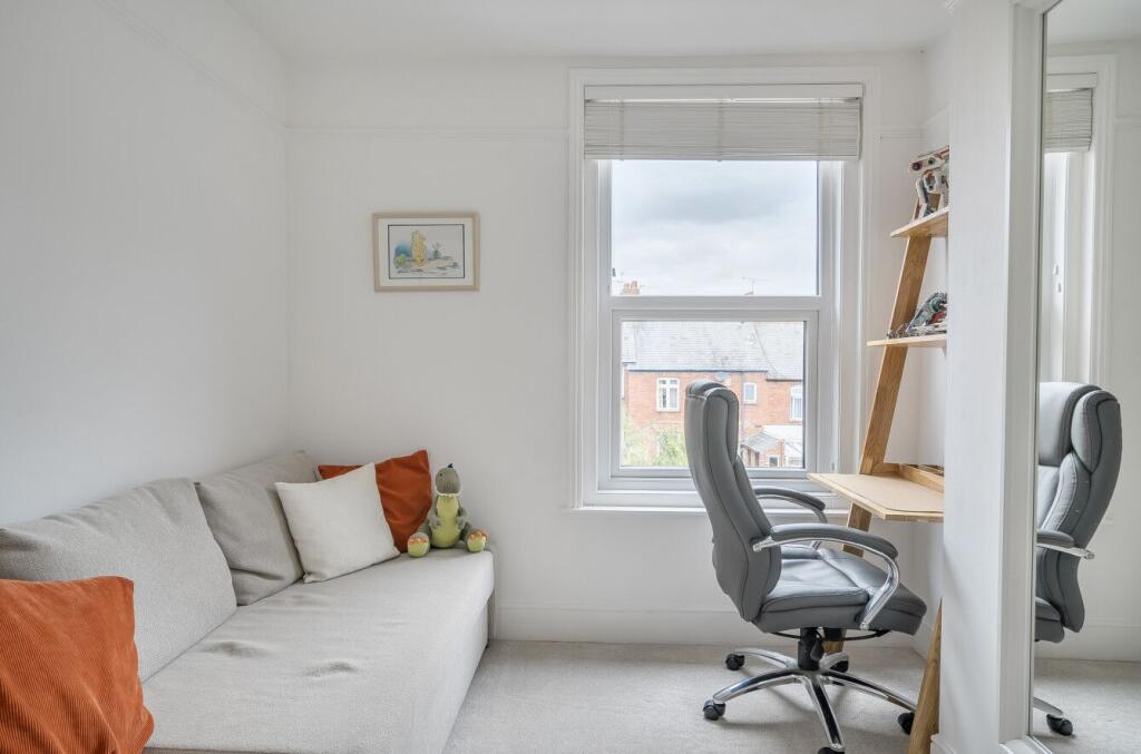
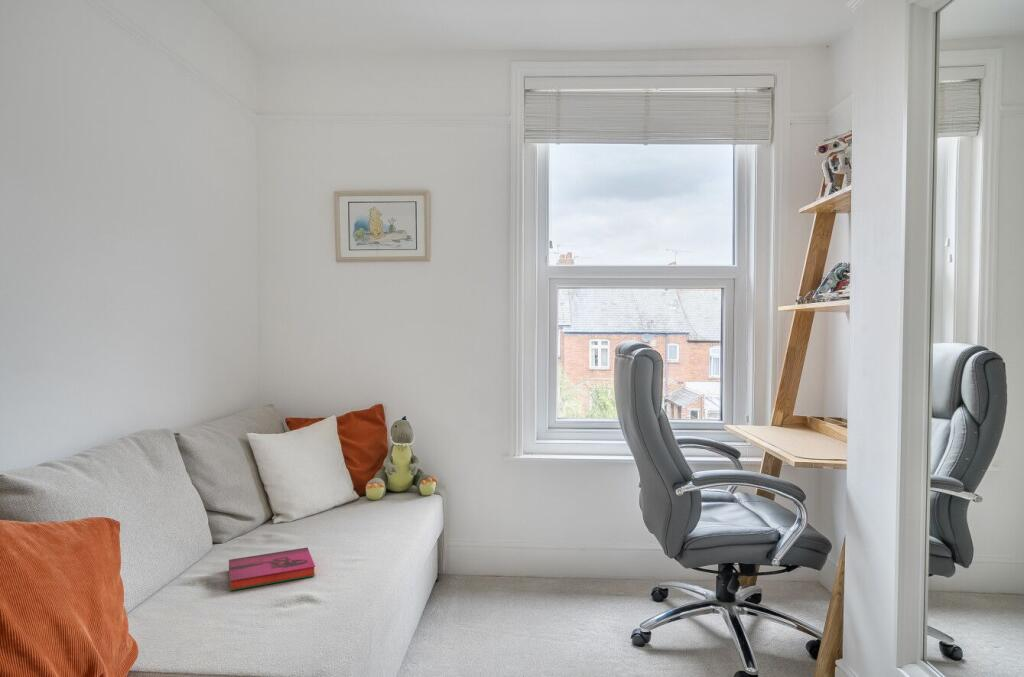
+ hardback book (271, 567)
